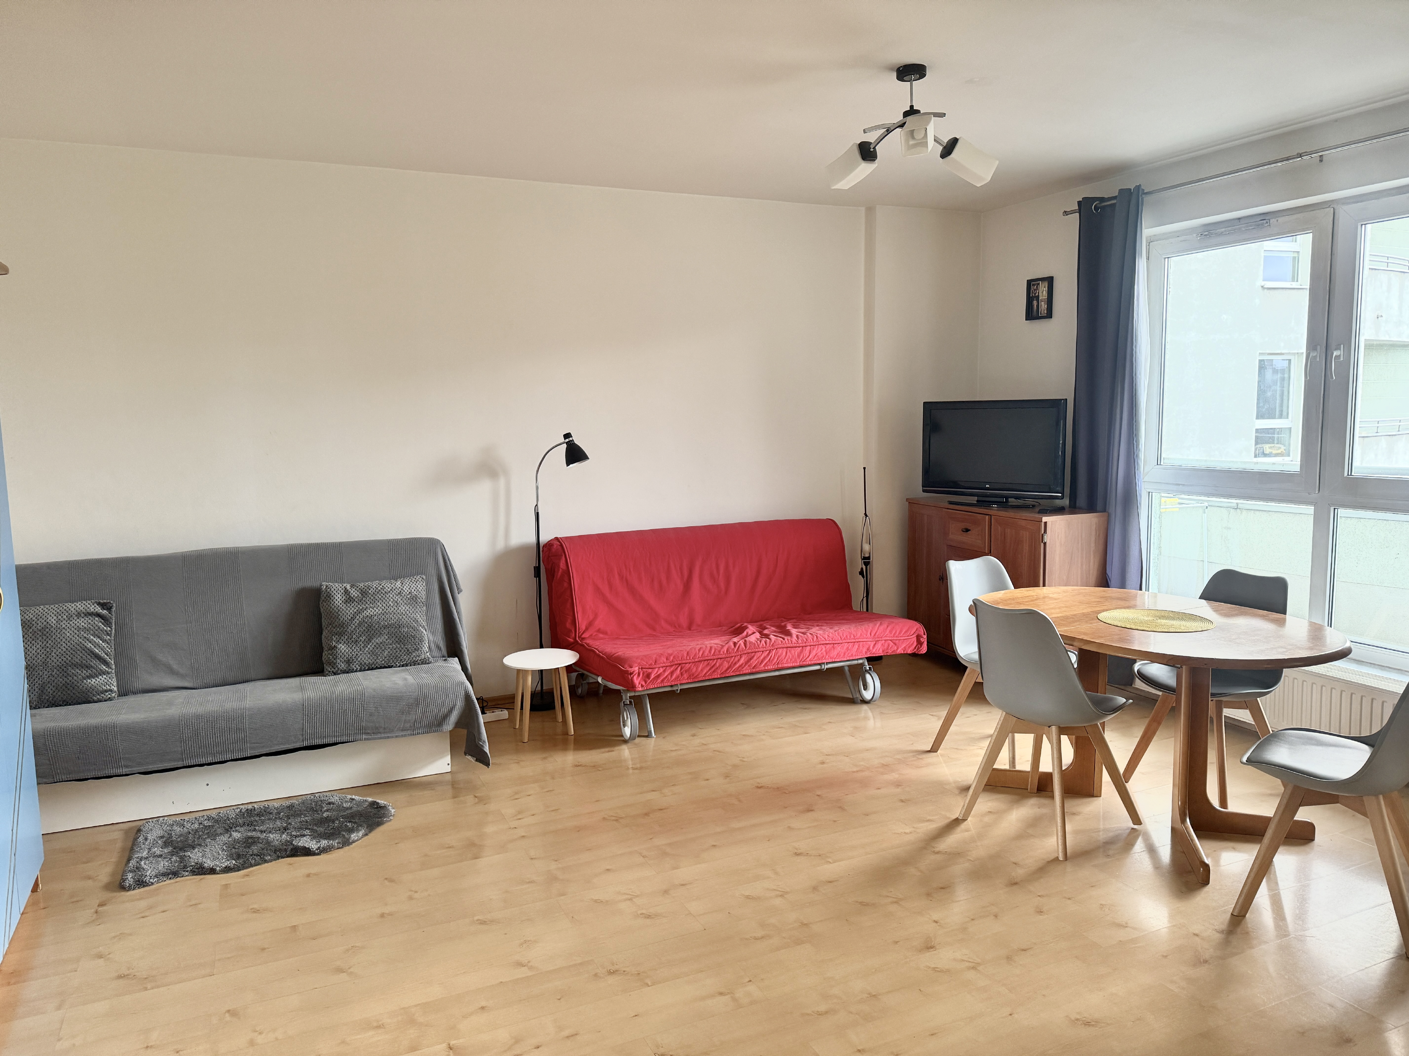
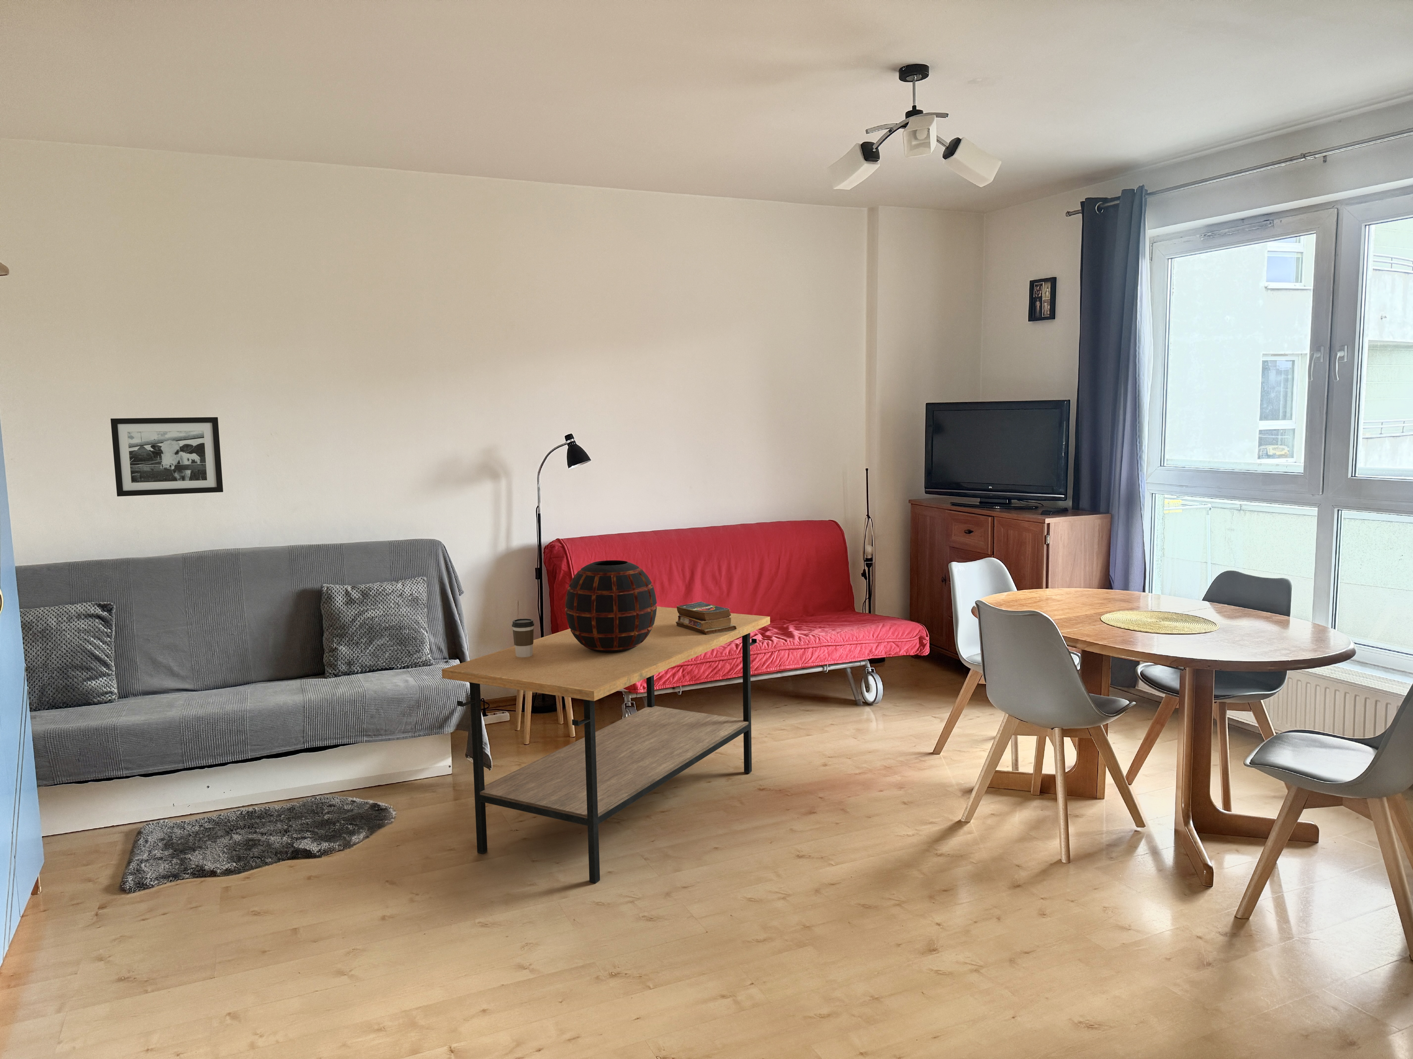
+ decorative vase (611, 605)
+ coffee table (625, 724)
+ picture frame (168, 456)
+ coffee cup (523, 637)
+ books (705, 616)
